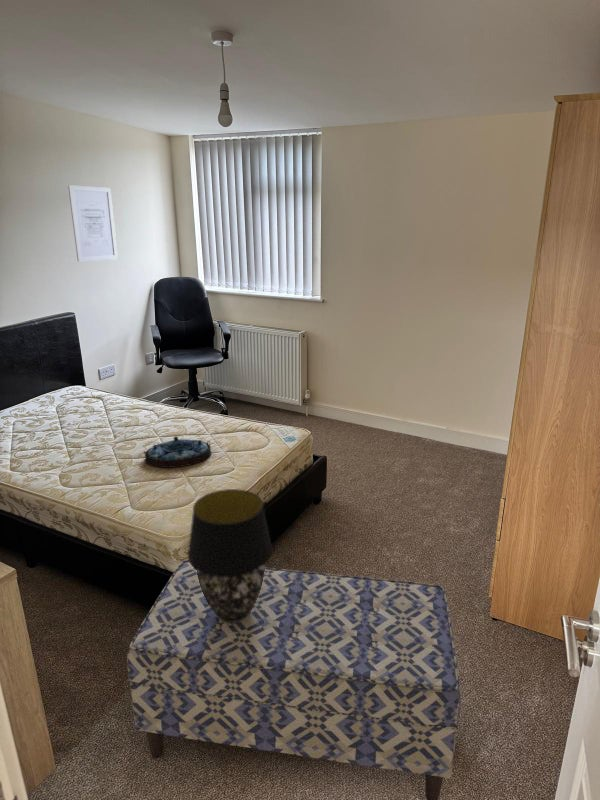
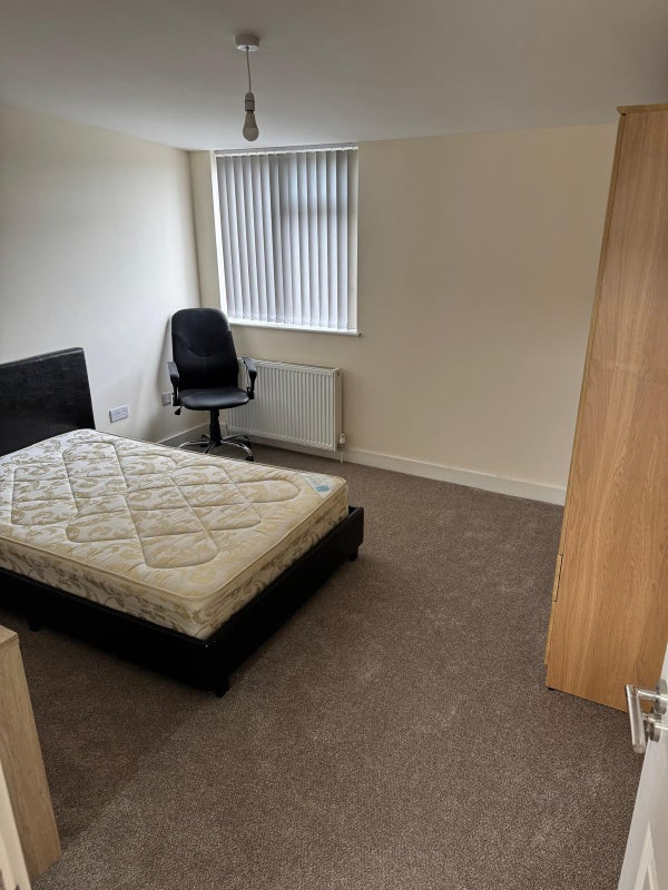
- wall art (94, 224)
- table lamp (230, 560)
- bench (298, 670)
- serving tray (178, 449)
